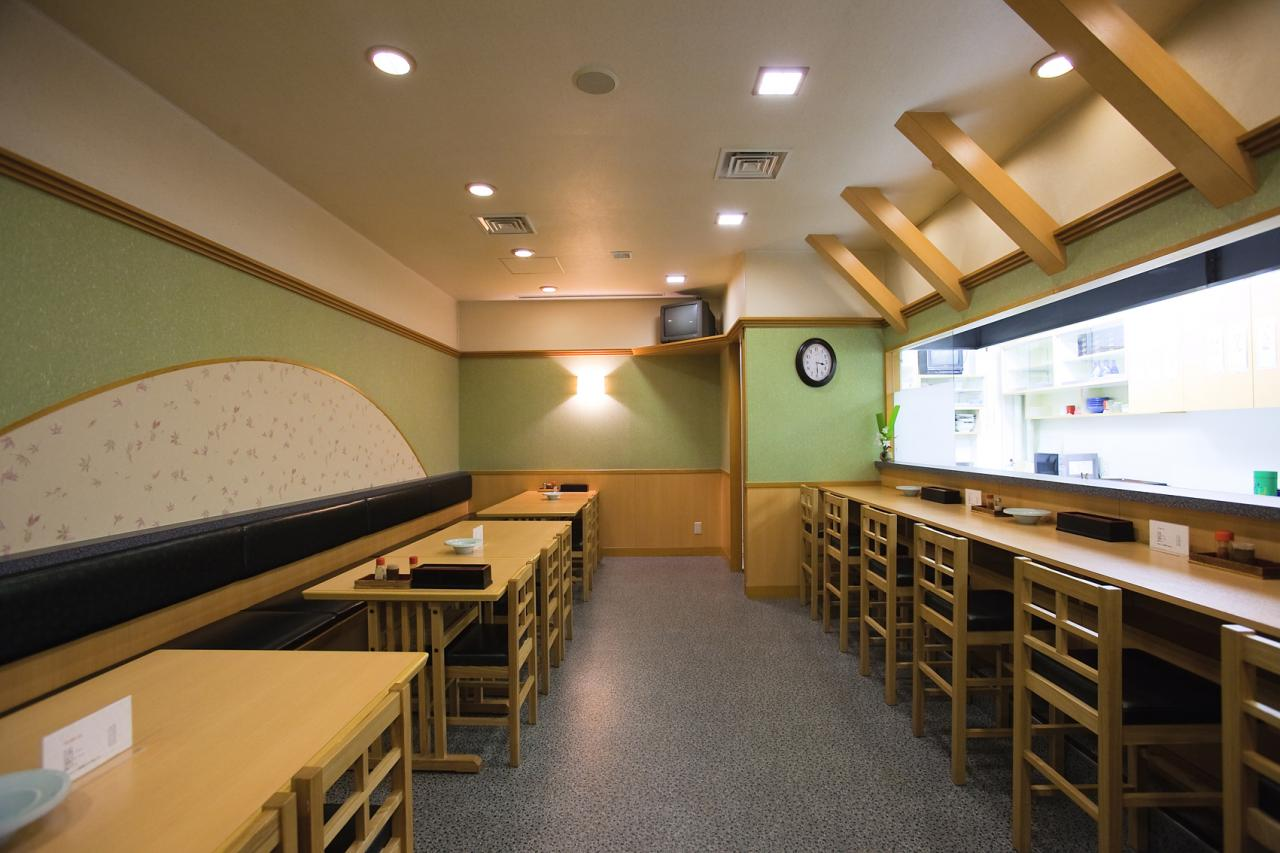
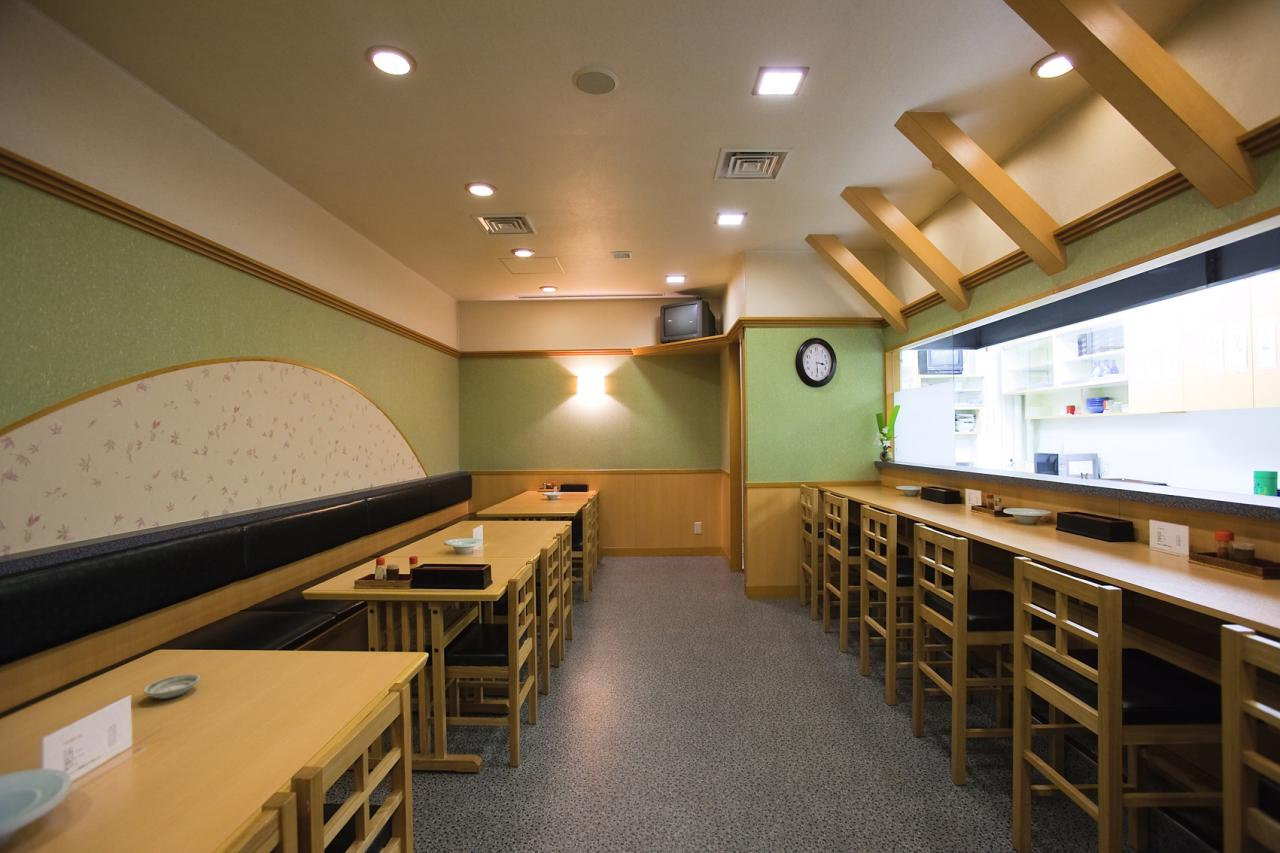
+ saucer (172, 688)
